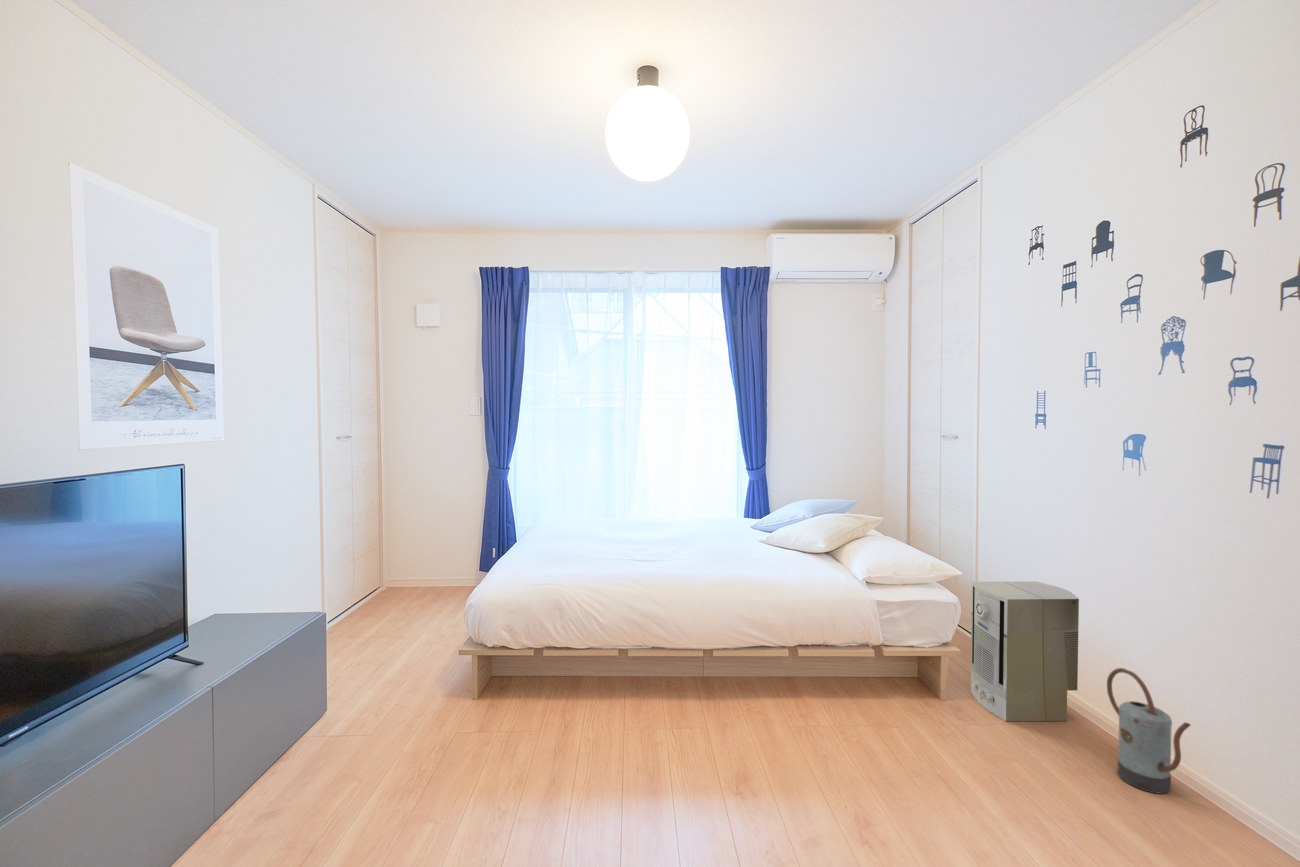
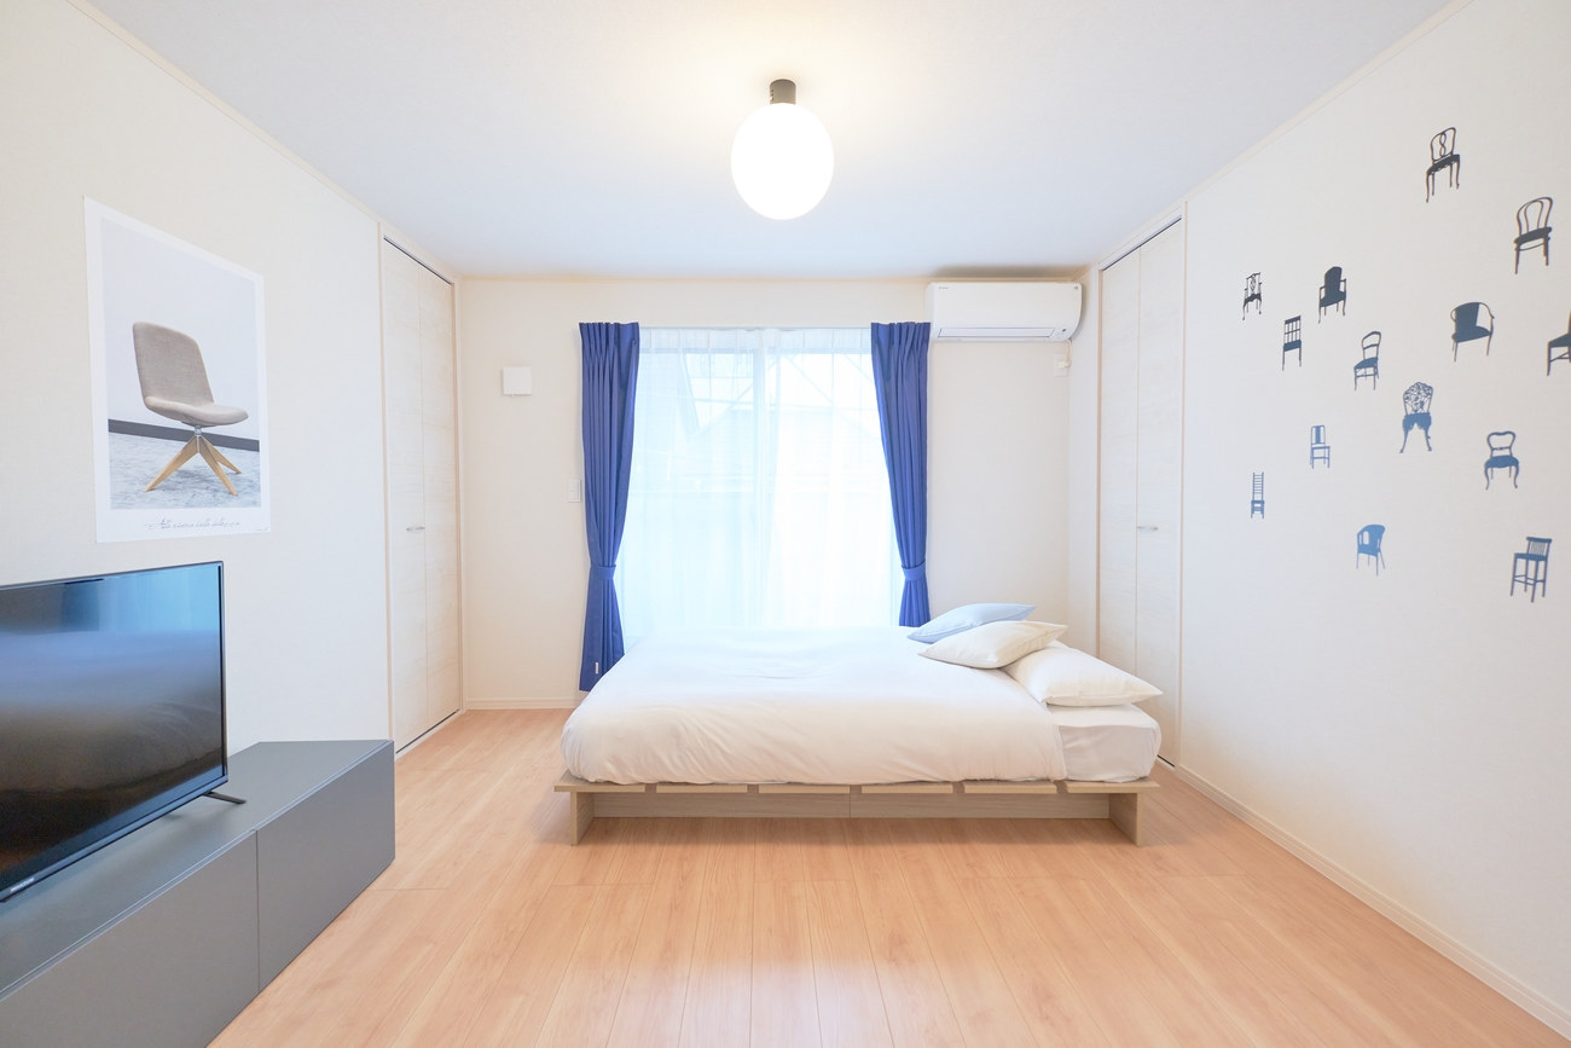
- air purifier (1022, 648)
- watering can (1145, 730)
